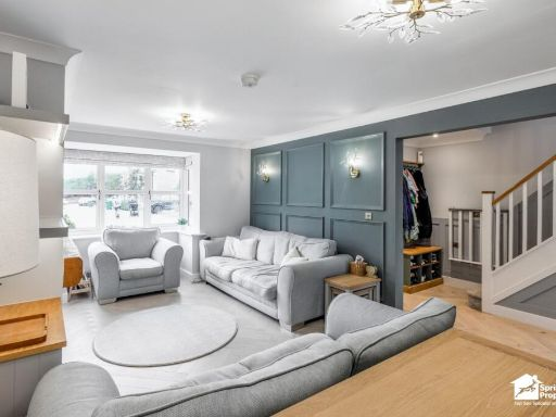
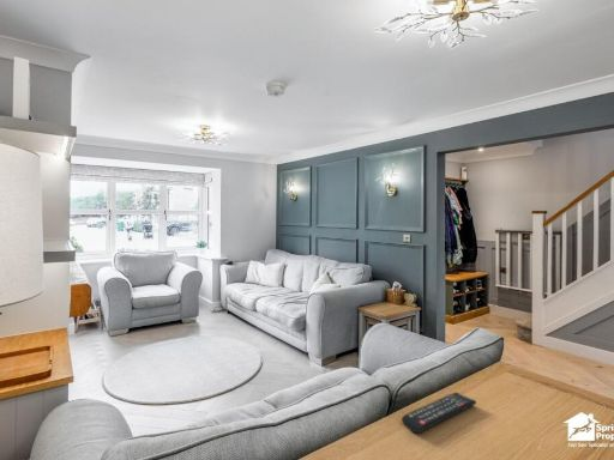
+ remote control (440, 411)
